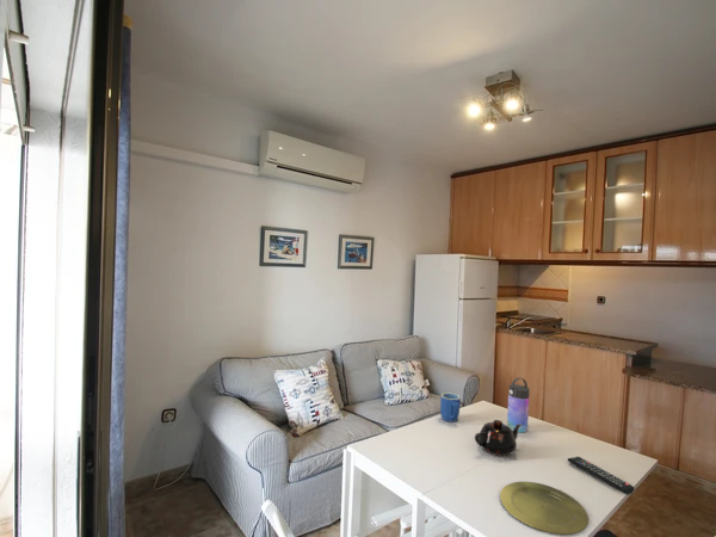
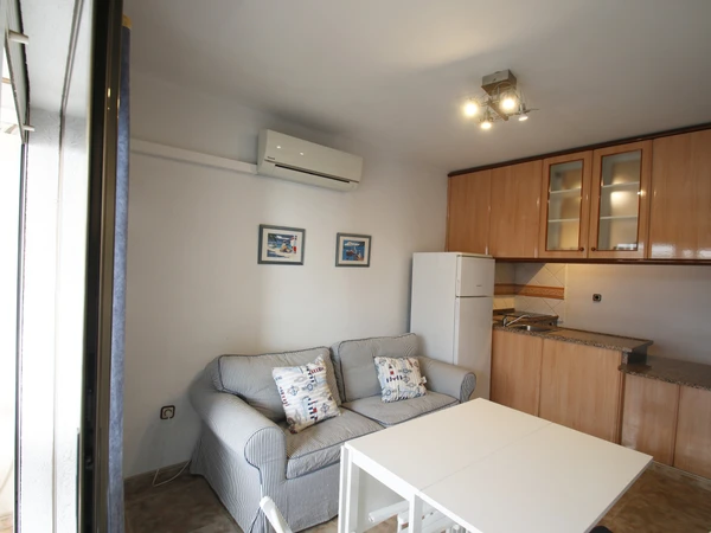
- water bottle (518, 402)
- plate (542, 505)
- mug (450, 408)
- teapot (499, 434)
- remote control (598, 473)
